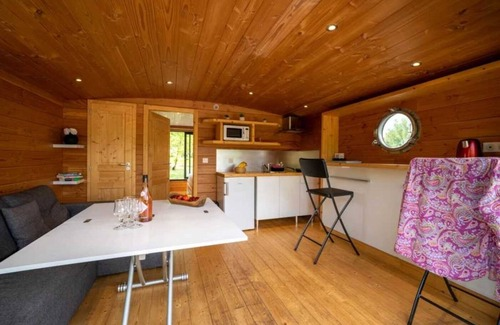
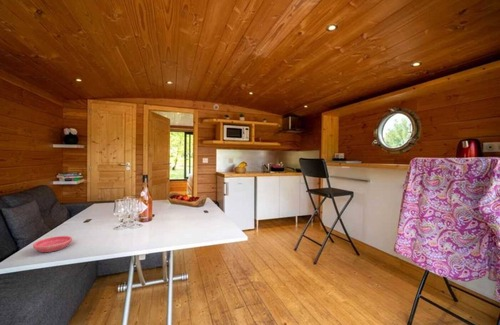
+ saucer (53, 244)
